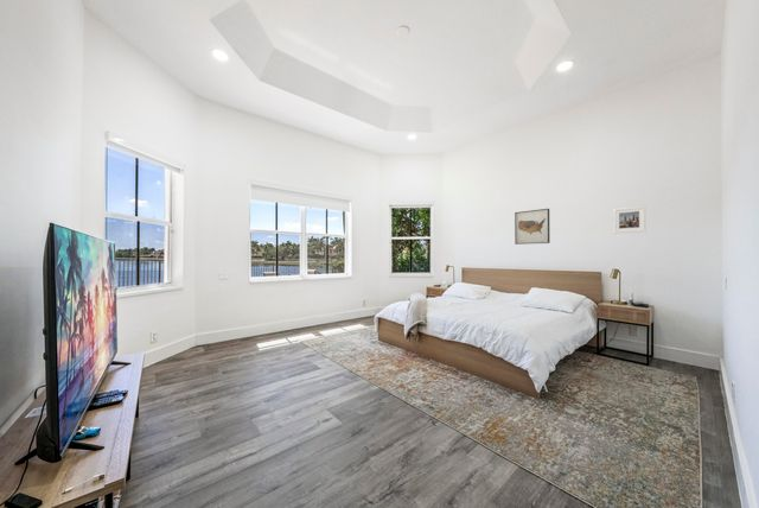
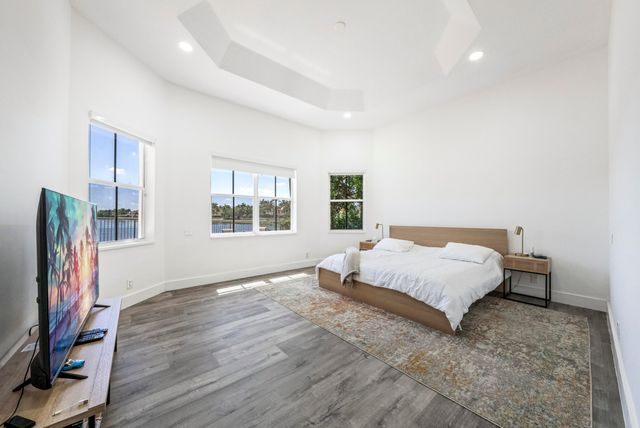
- wall art (531, 227)
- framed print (629, 220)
